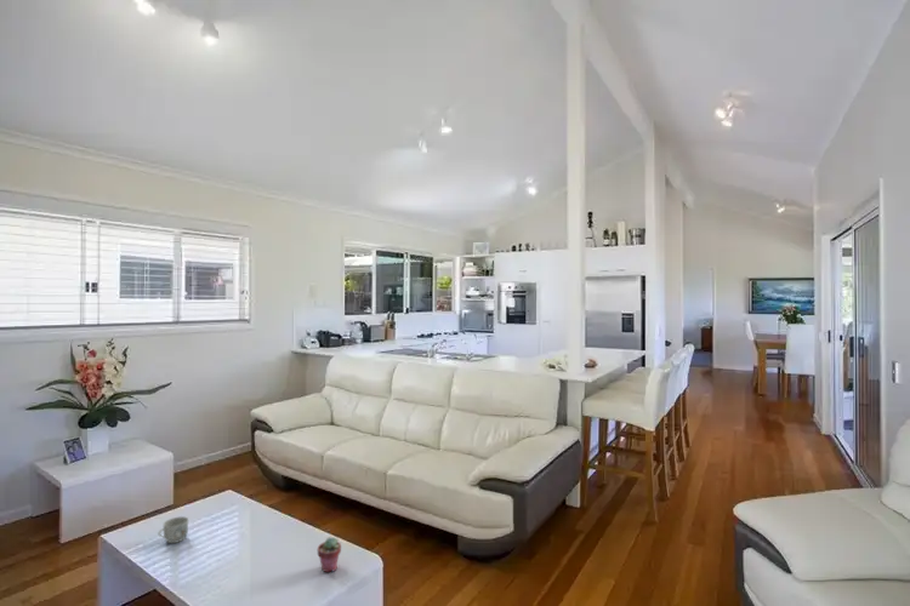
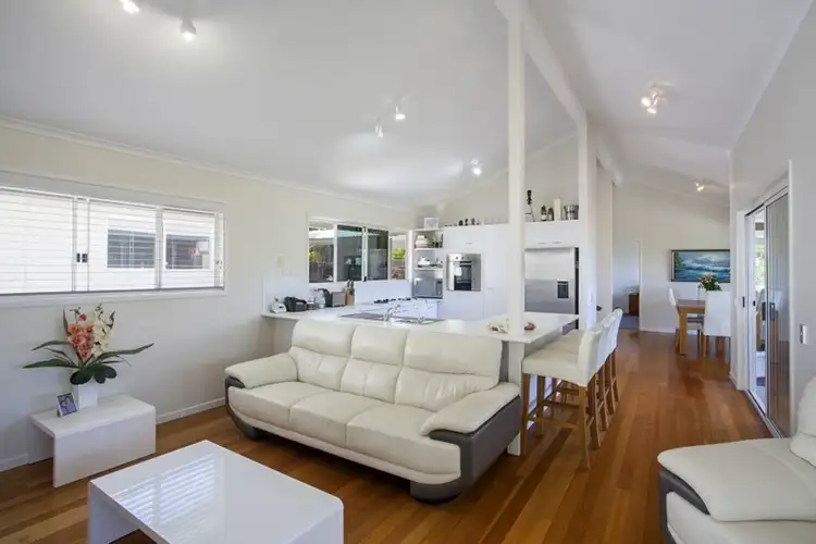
- potted succulent (329, 553)
- mug (172, 531)
